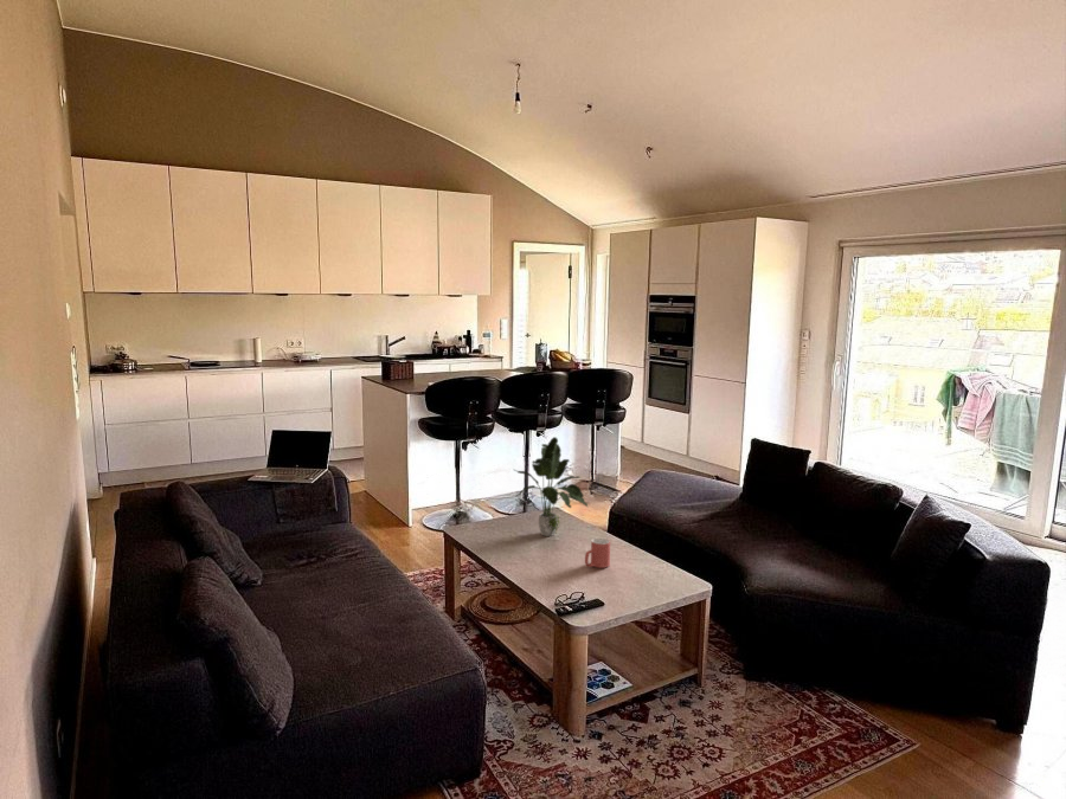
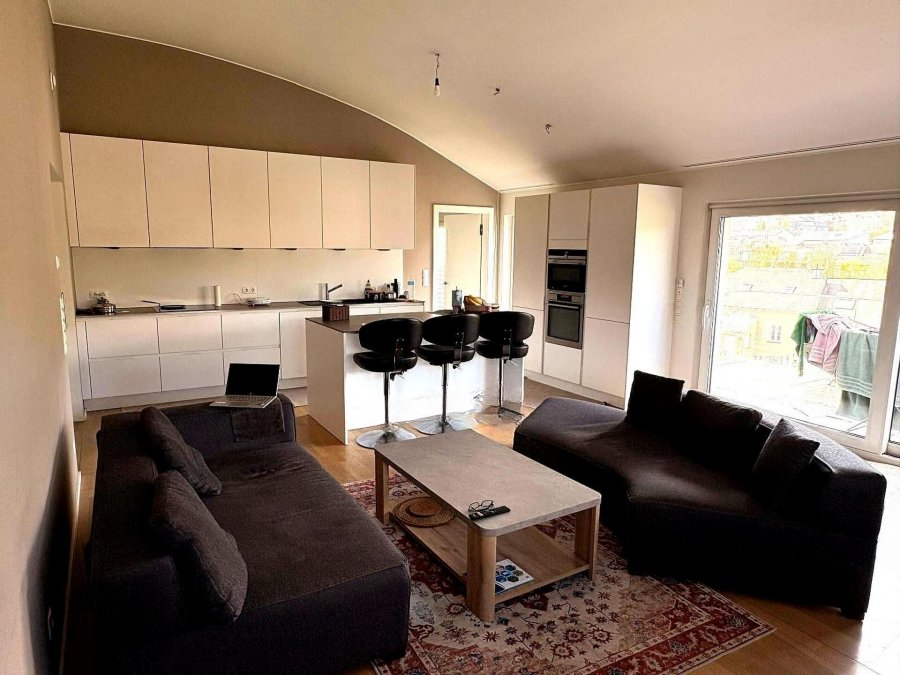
- potted plant (548, 488)
- mug (596, 554)
